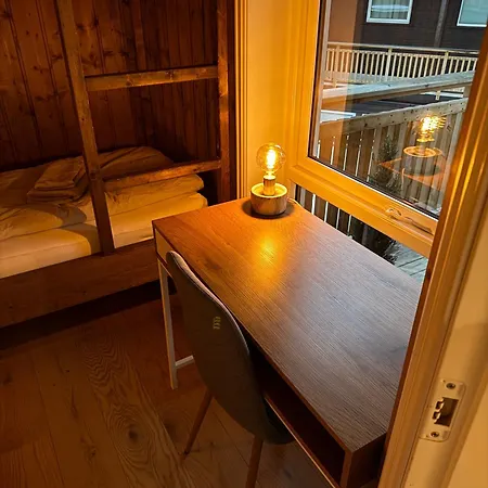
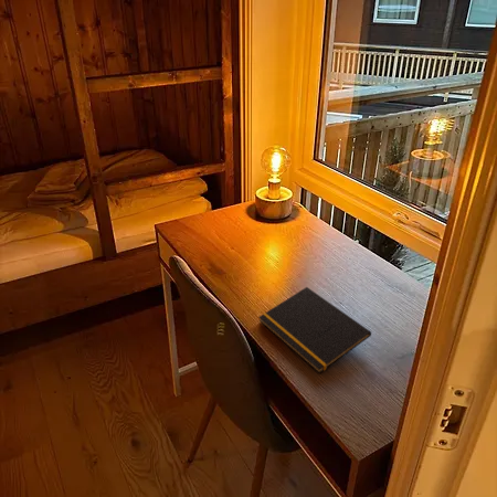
+ notepad (313, 326)
